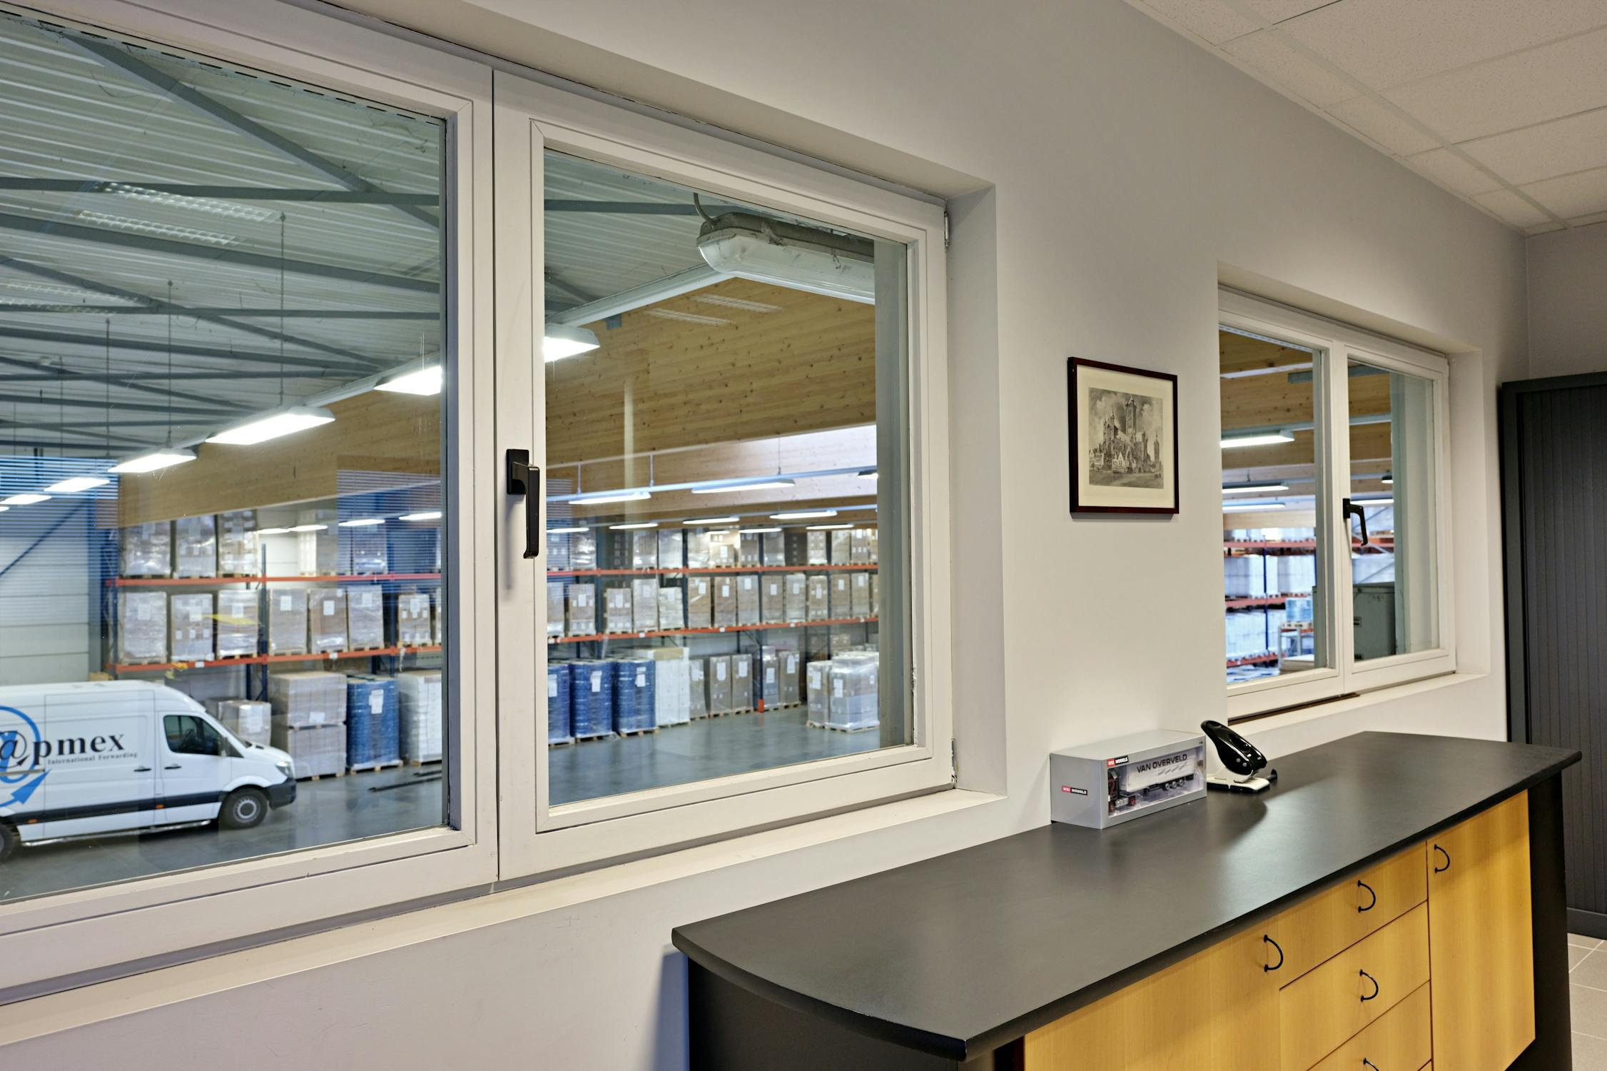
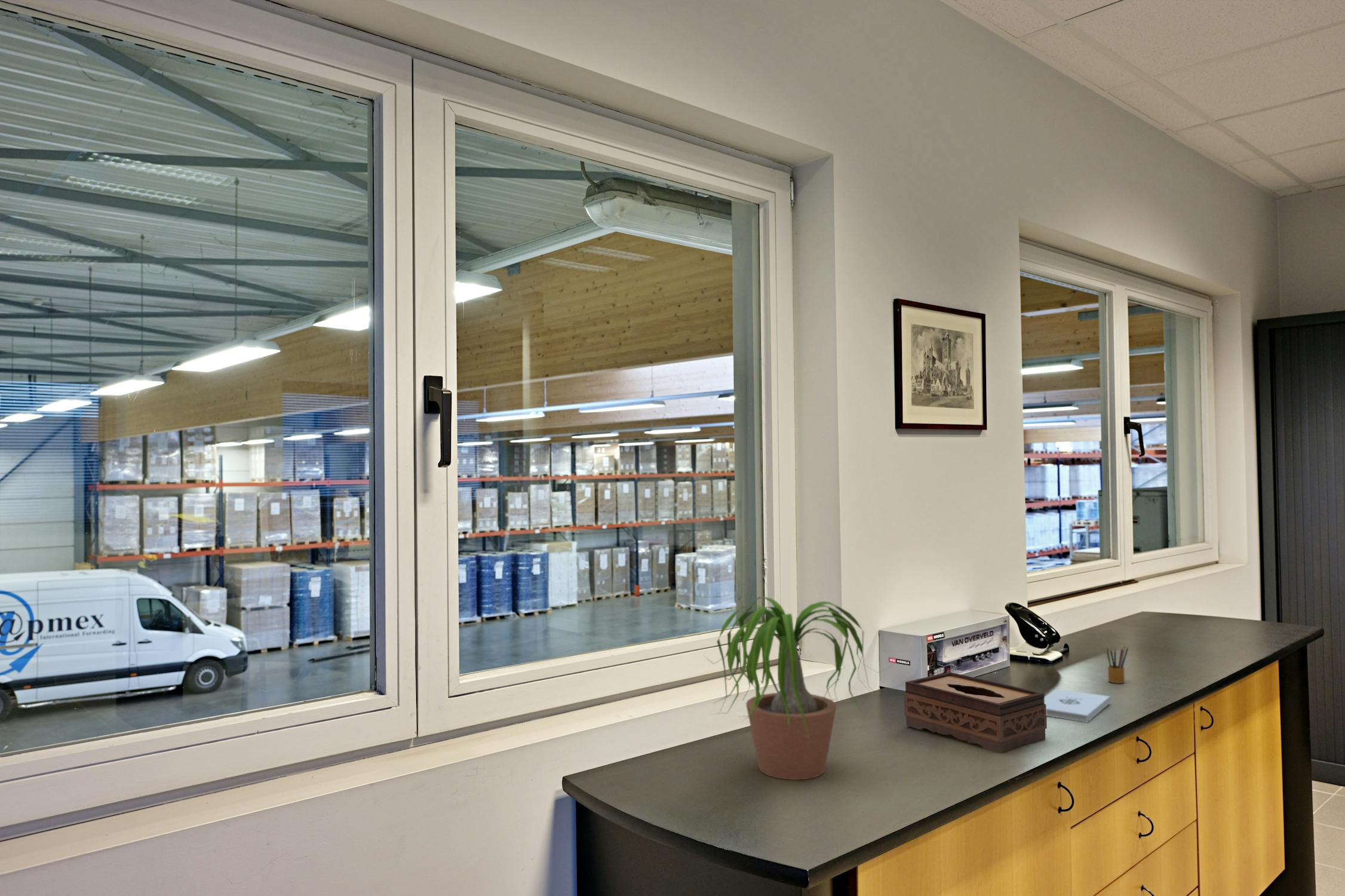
+ notepad (1071, 704)
+ pencil box (1116, 663)
+ potted plant (773, 685)
+ tissue box (973, 710)
